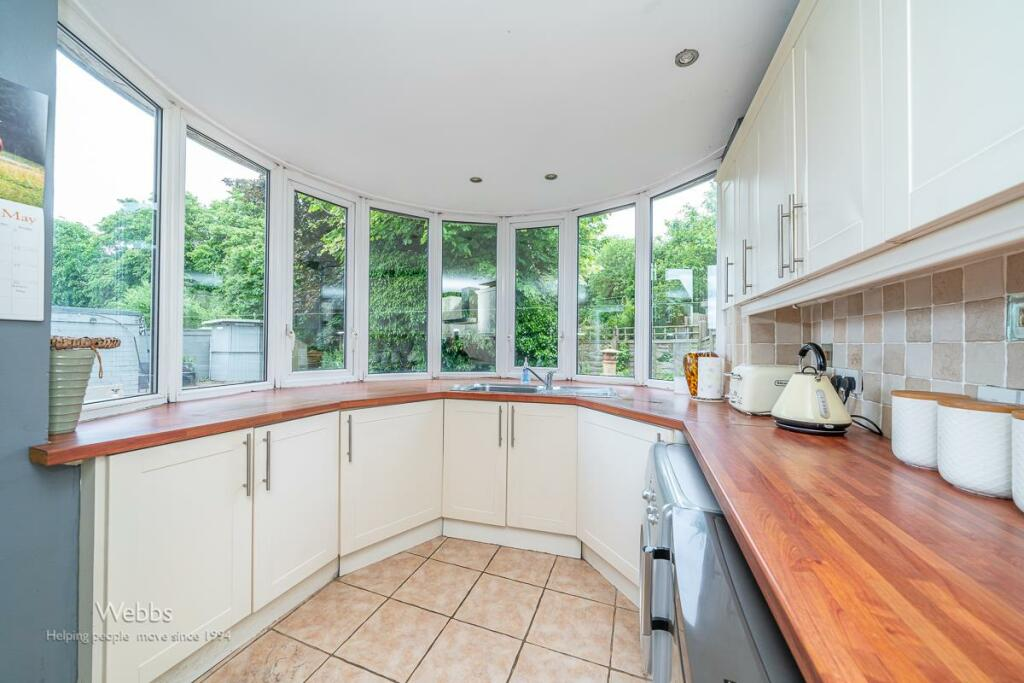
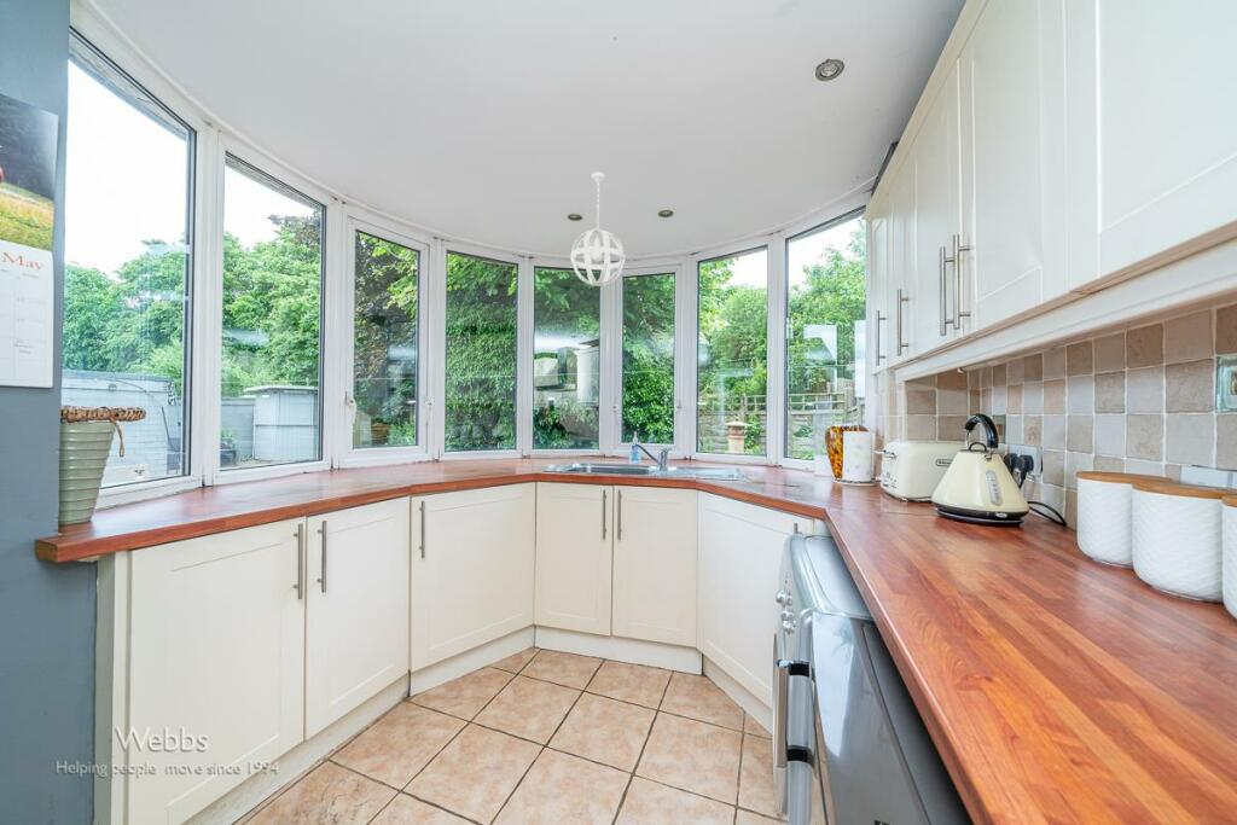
+ pendant light (598, 231)
